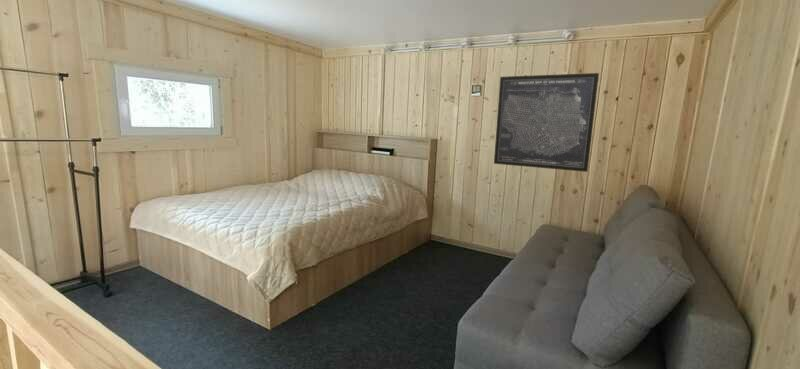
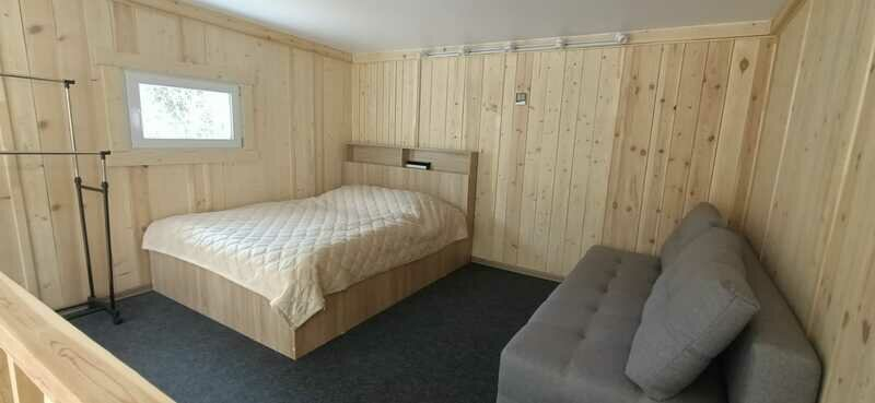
- wall art (542, 122)
